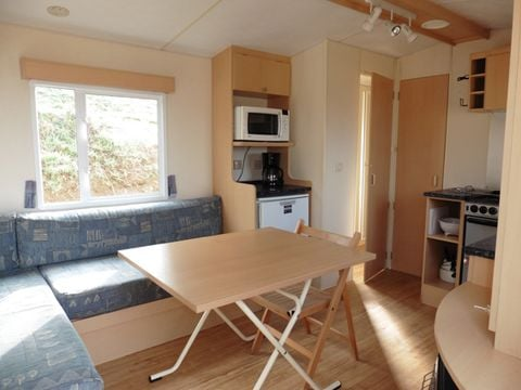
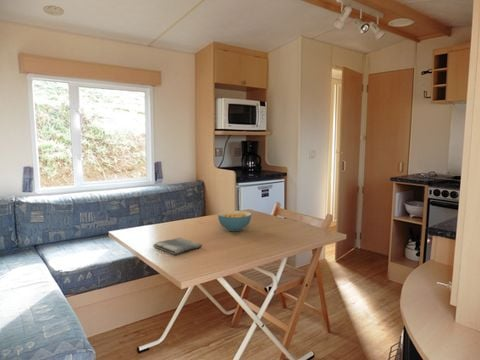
+ dish towel (177, 244)
+ cereal bowl (234, 222)
